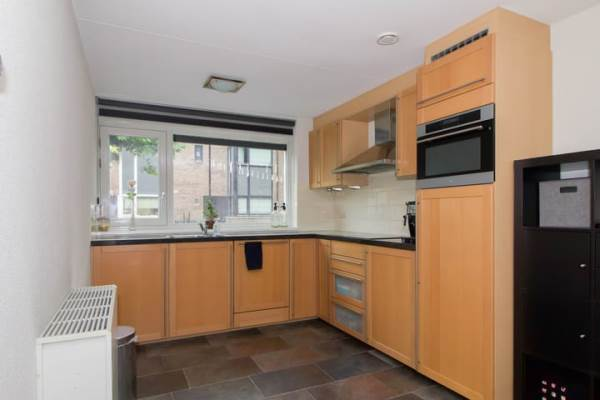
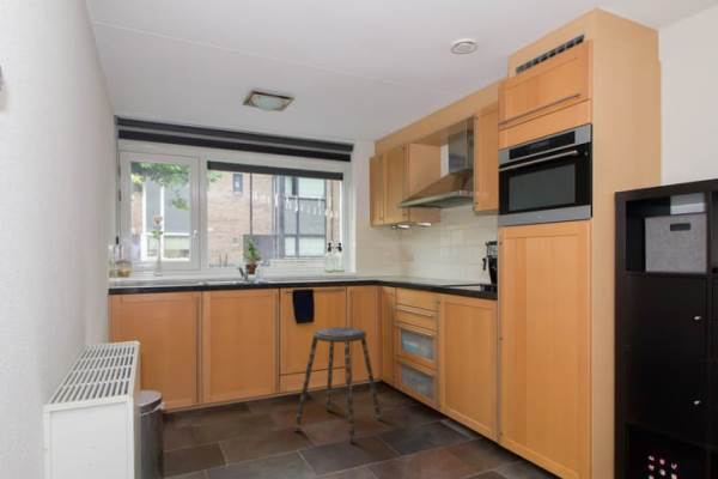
+ stool (346, 377)
